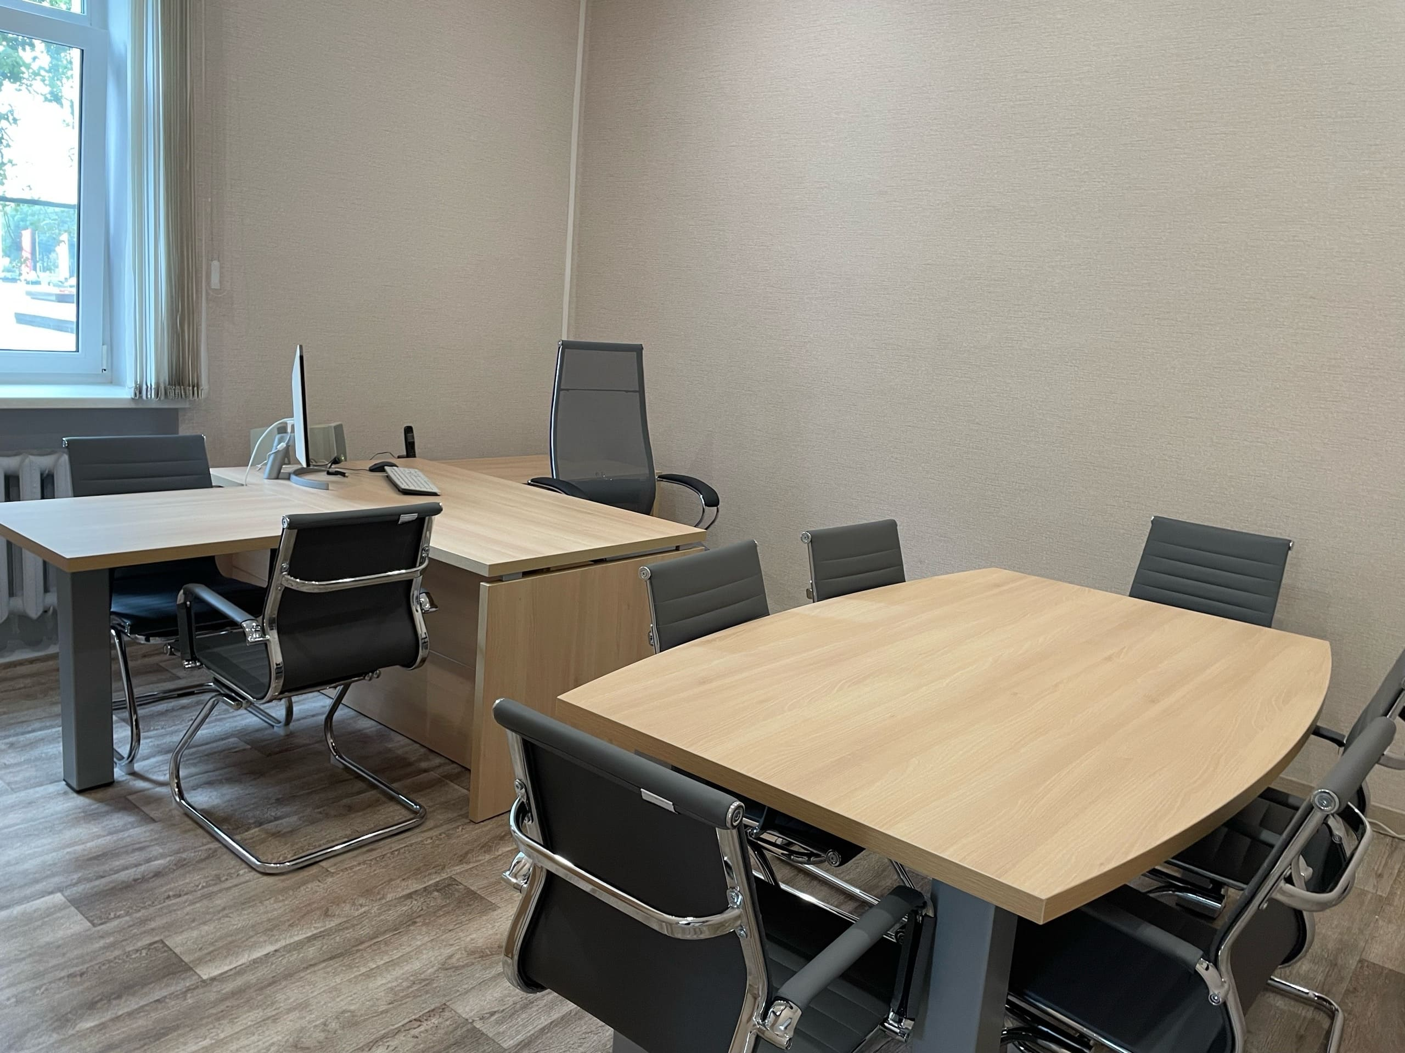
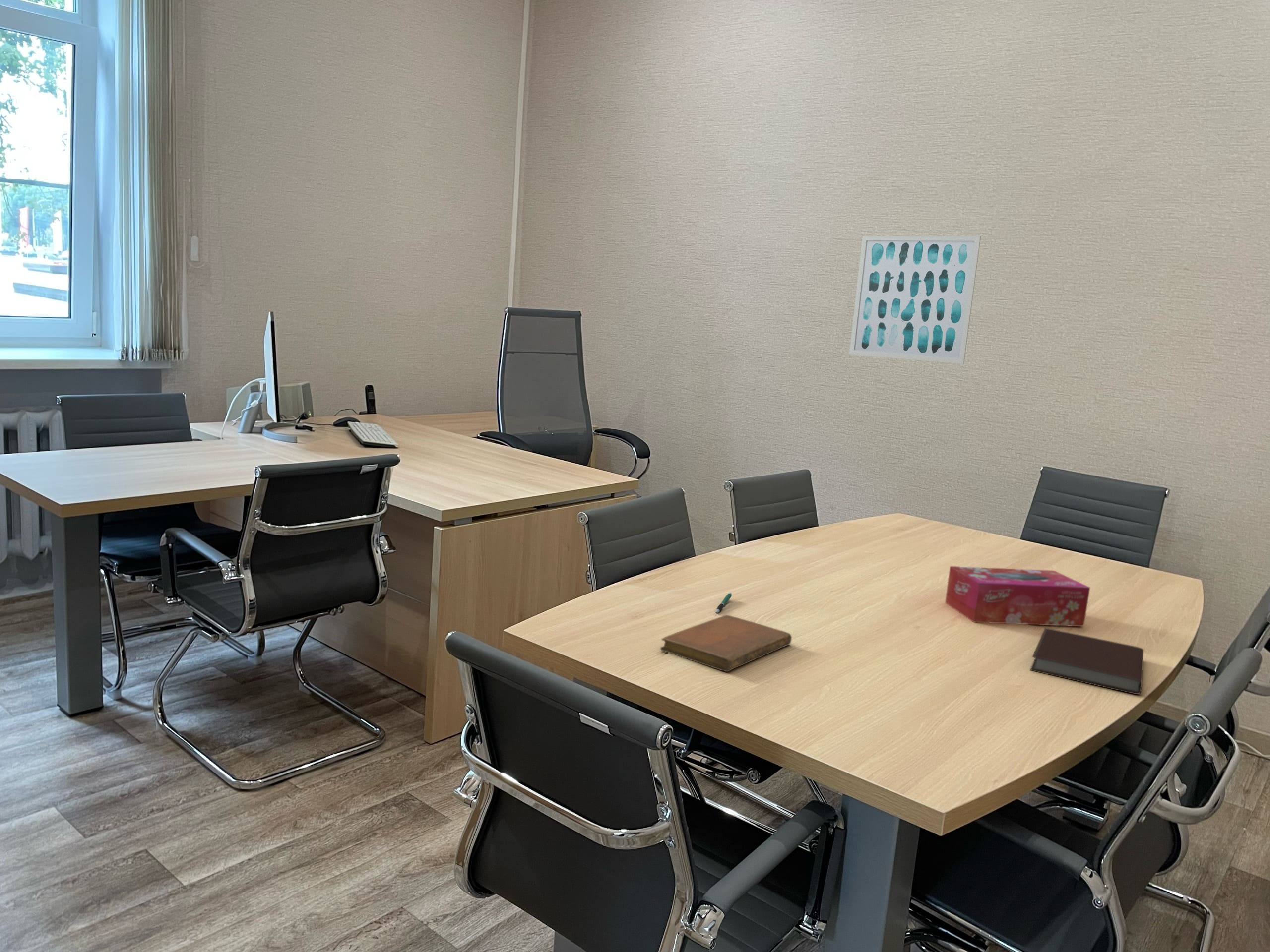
+ tissue box (1016, 595)
+ notebook (1088, 658)
+ pen (723, 602)
+ notebook (727, 641)
+ wall art (911, 298)
